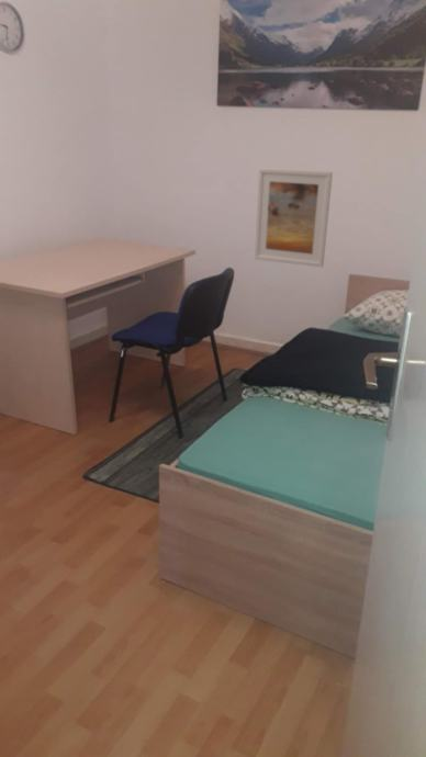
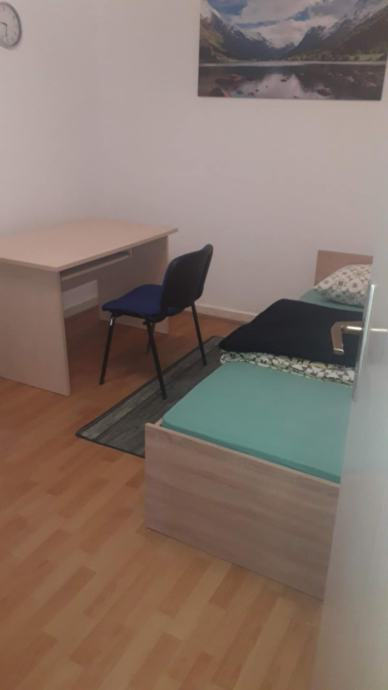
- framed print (291, 217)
